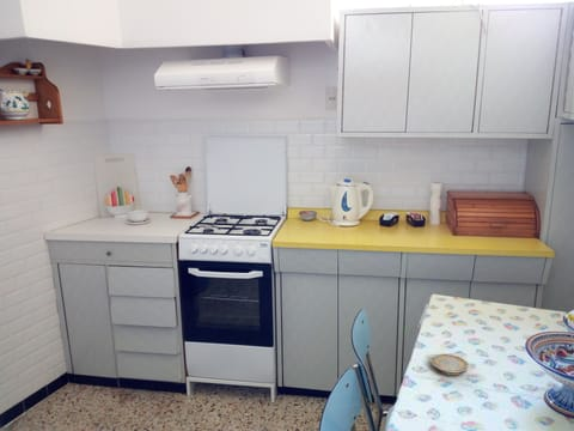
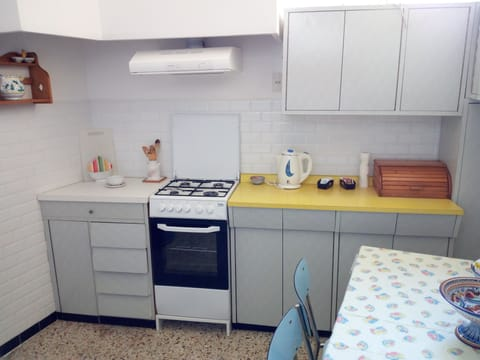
- wood slice (448, 365)
